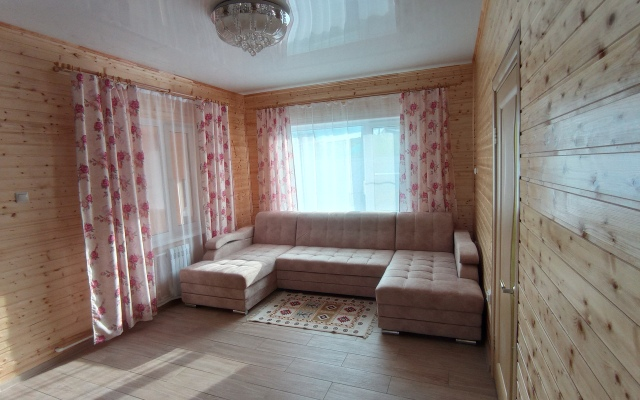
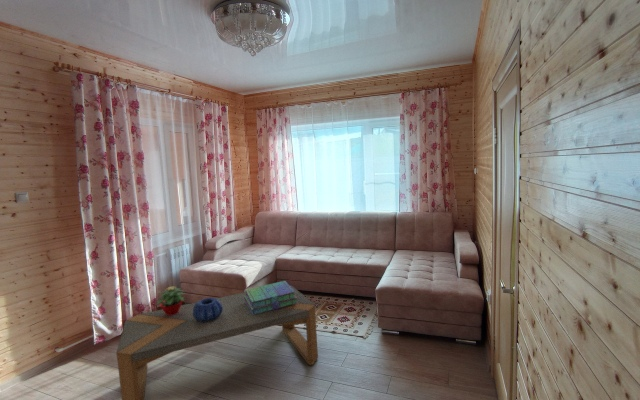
+ potted flower (171, 299)
+ decorative bowl (207, 308)
+ stack of books (270, 297)
+ coffee table (224, 338)
